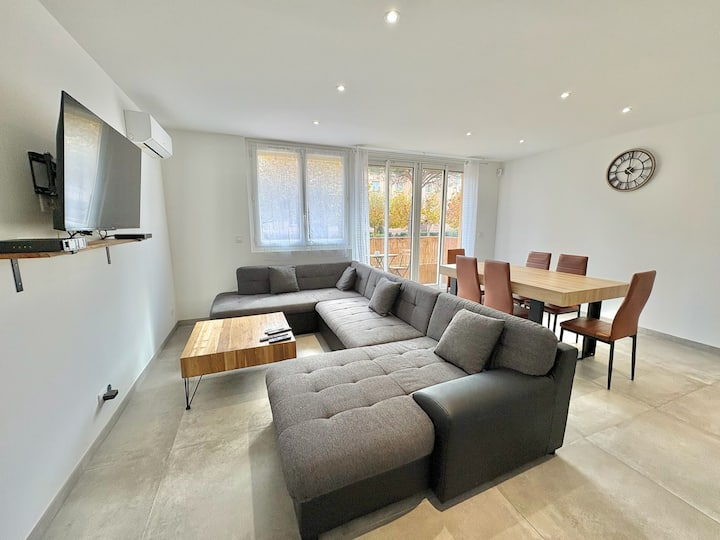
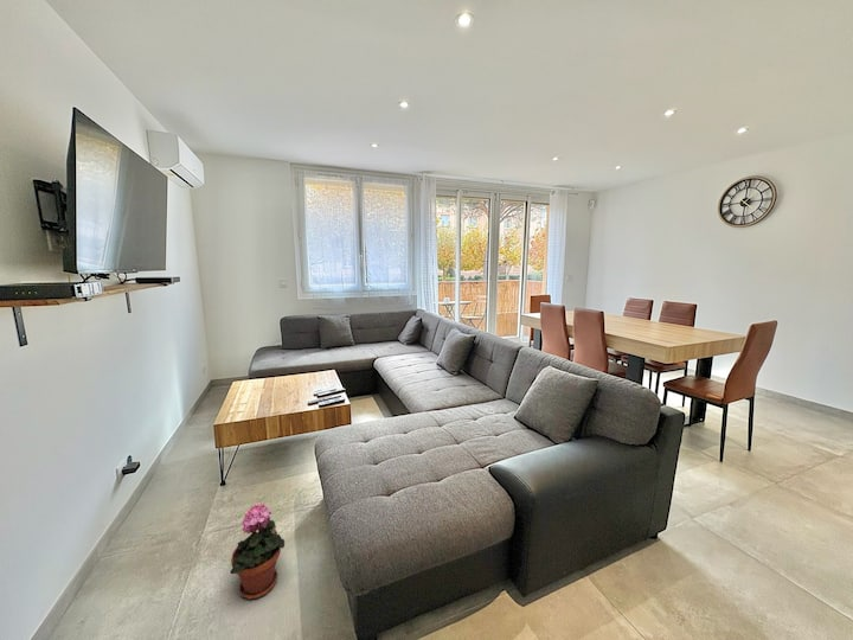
+ potted plant (258, 544)
